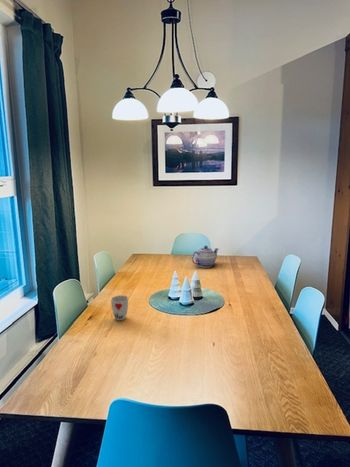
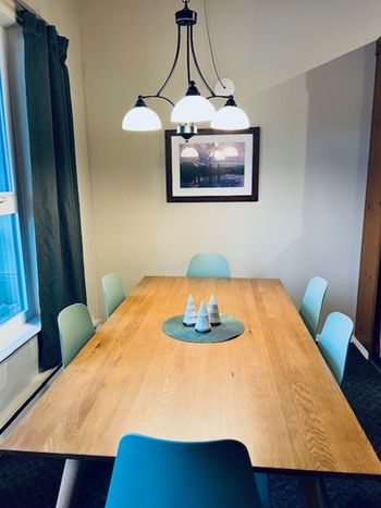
- cup (120, 308)
- teapot (205, 255)
